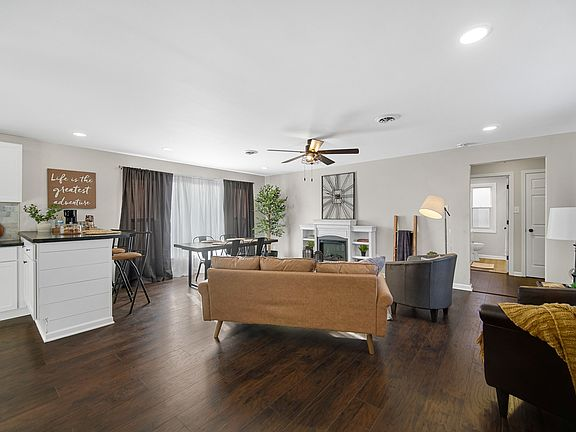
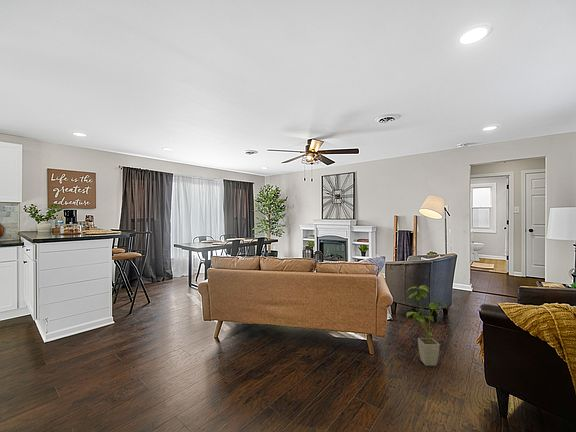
+ house plant (421, 324)
